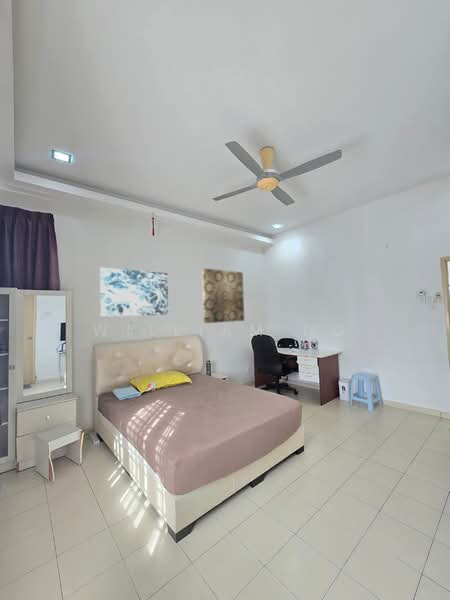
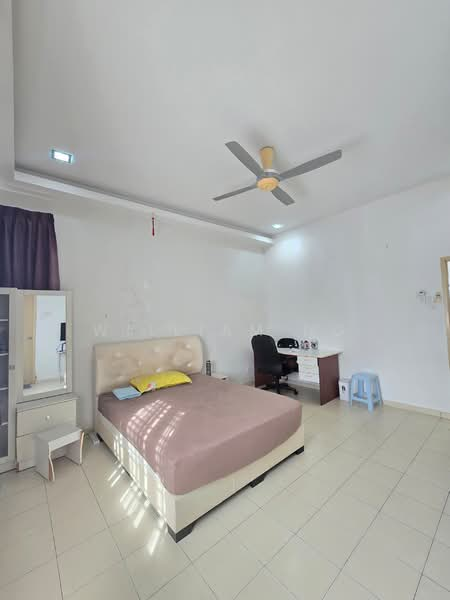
- wall art (224, 296)
- wall art (136, 293)
